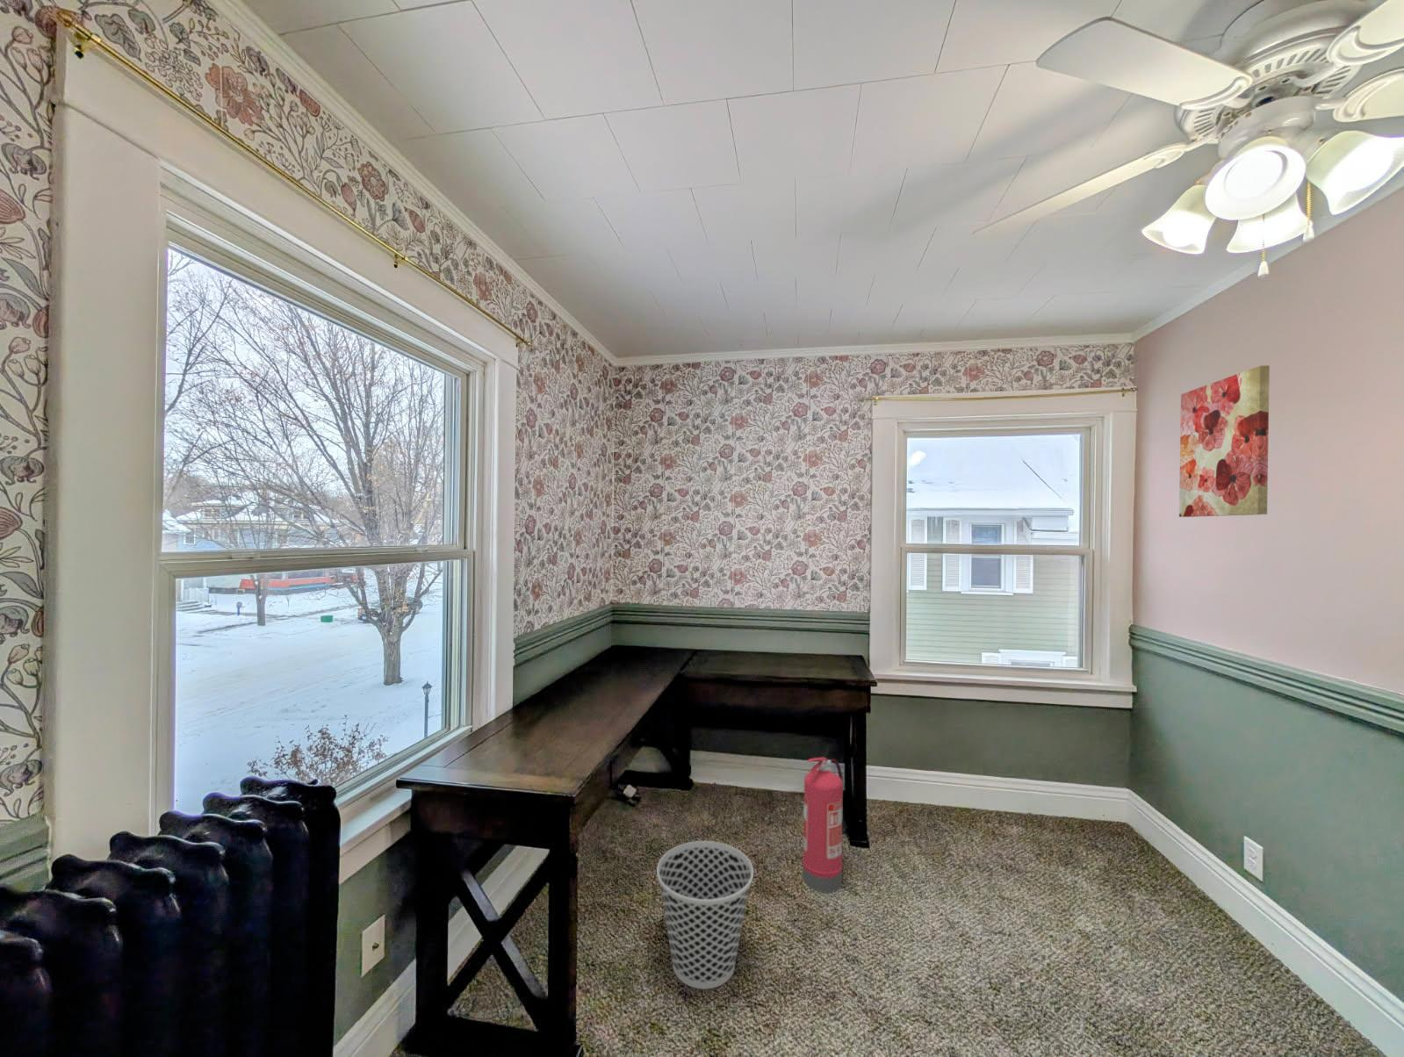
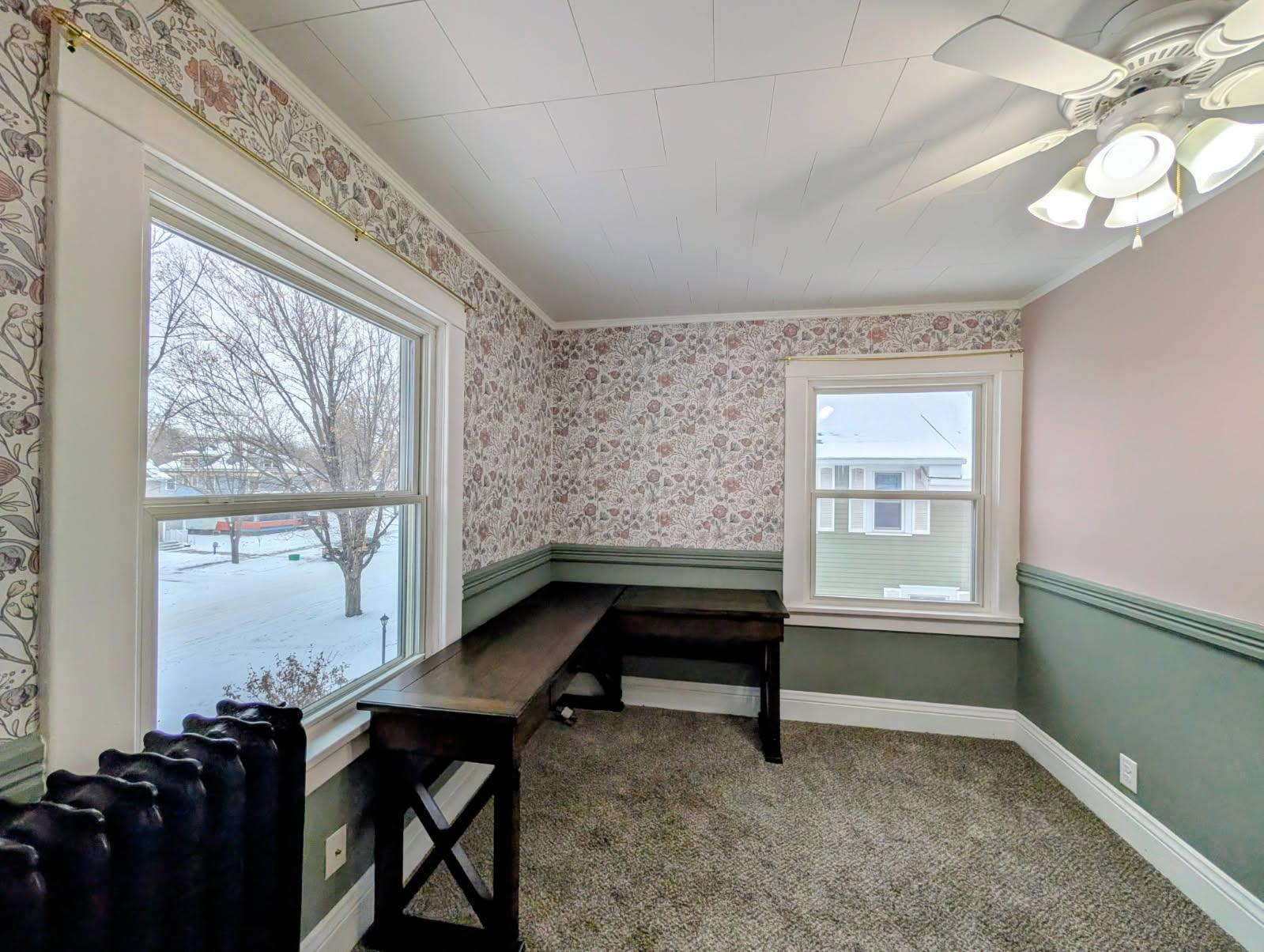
- fire extinguisher (825, 815)
- wastebasket (704, 915)
- wall art (1220, 447)
